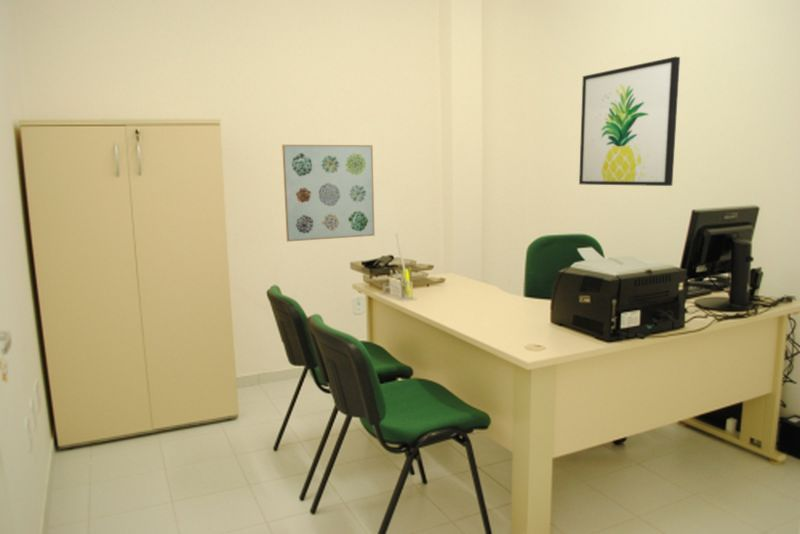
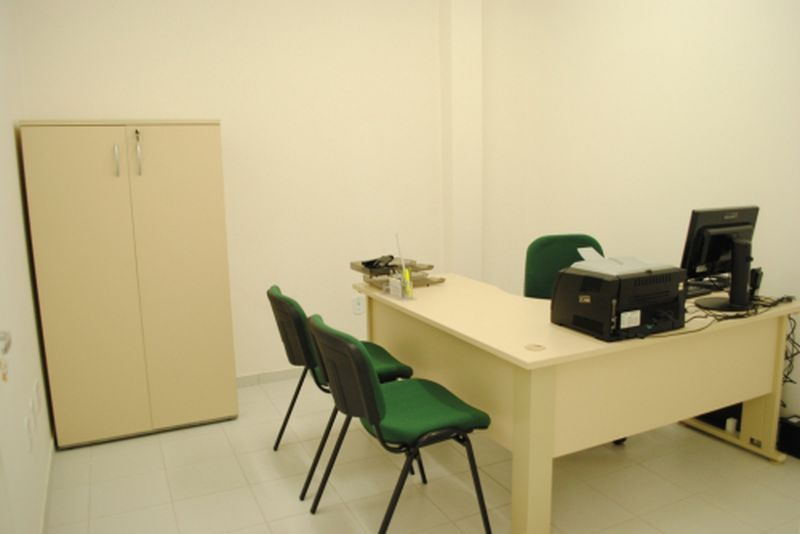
- wall art (624, 127)
- wall art (330, 192)
